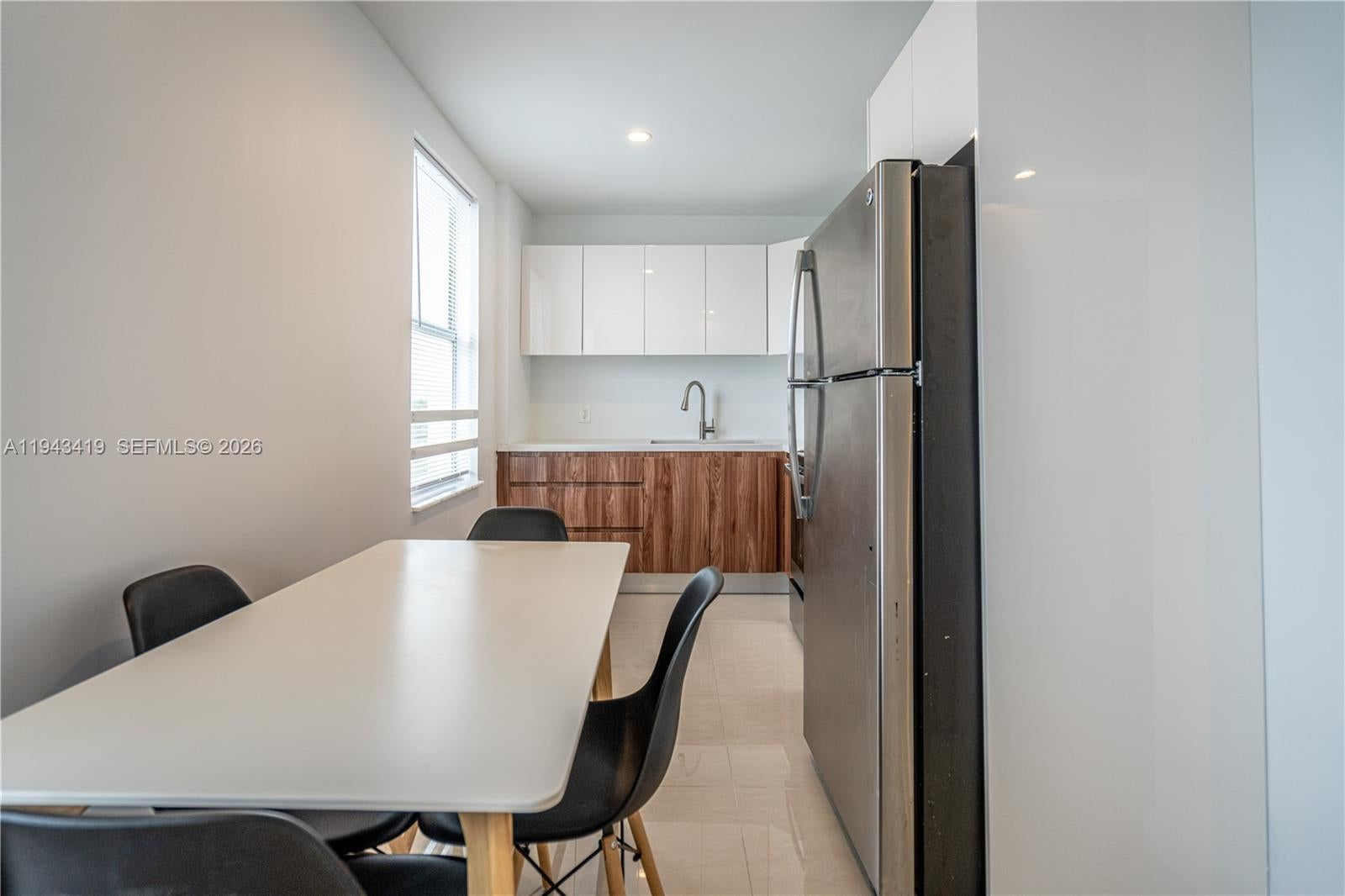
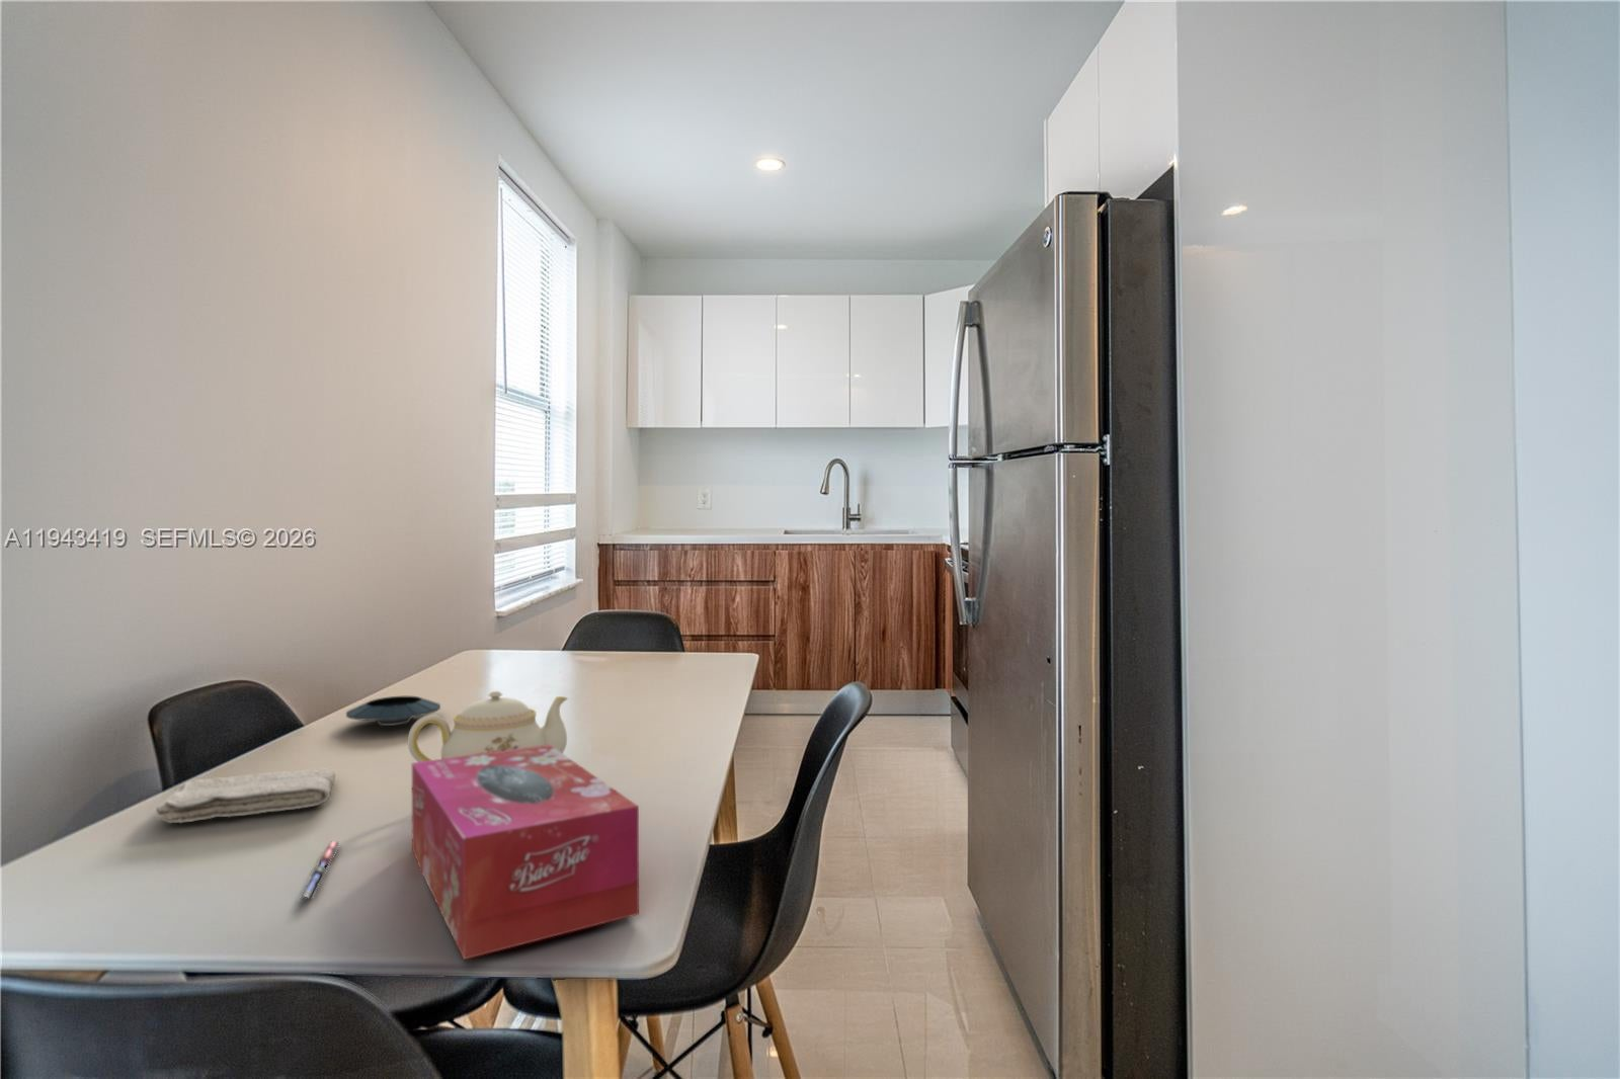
+ teapot (491, 741)
+ saucer (394, 707)
+ washcloth (252, 791)
+ tissue box (514, 831)
+ pen (320, 867)
